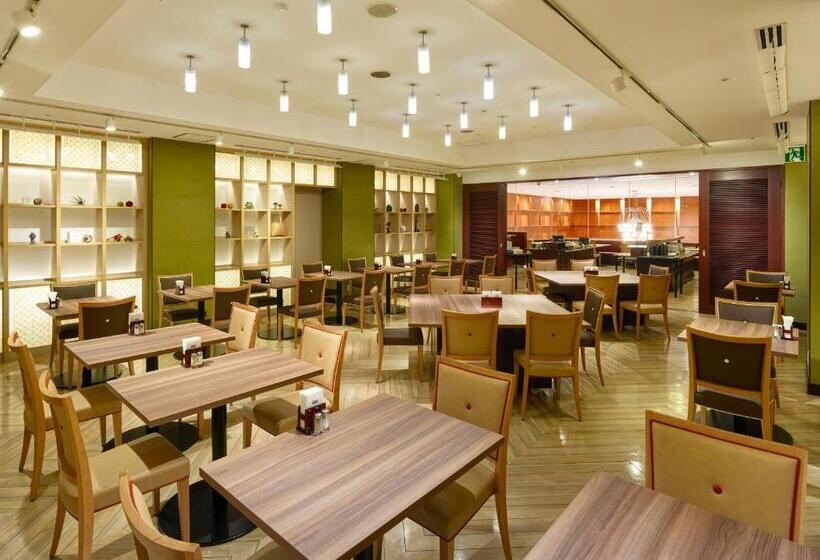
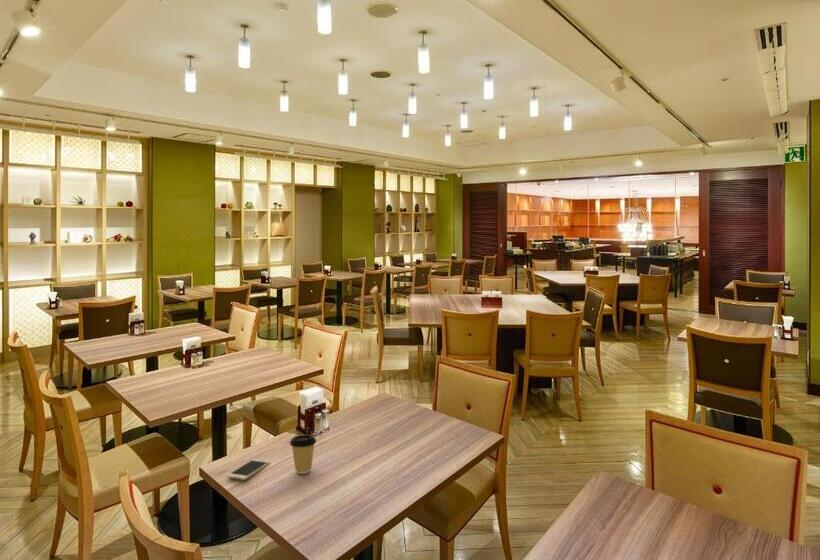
+ coffee cup (303, 453)
+ smartphone (249, 468)
